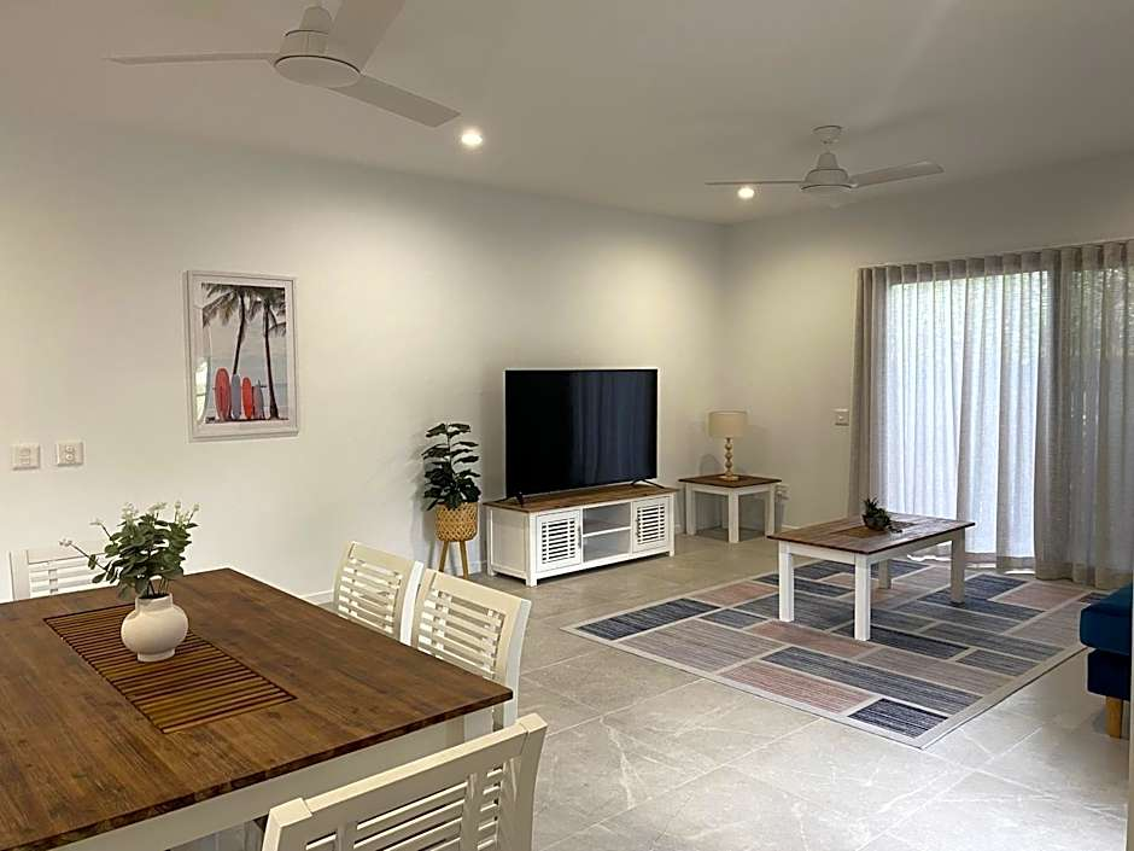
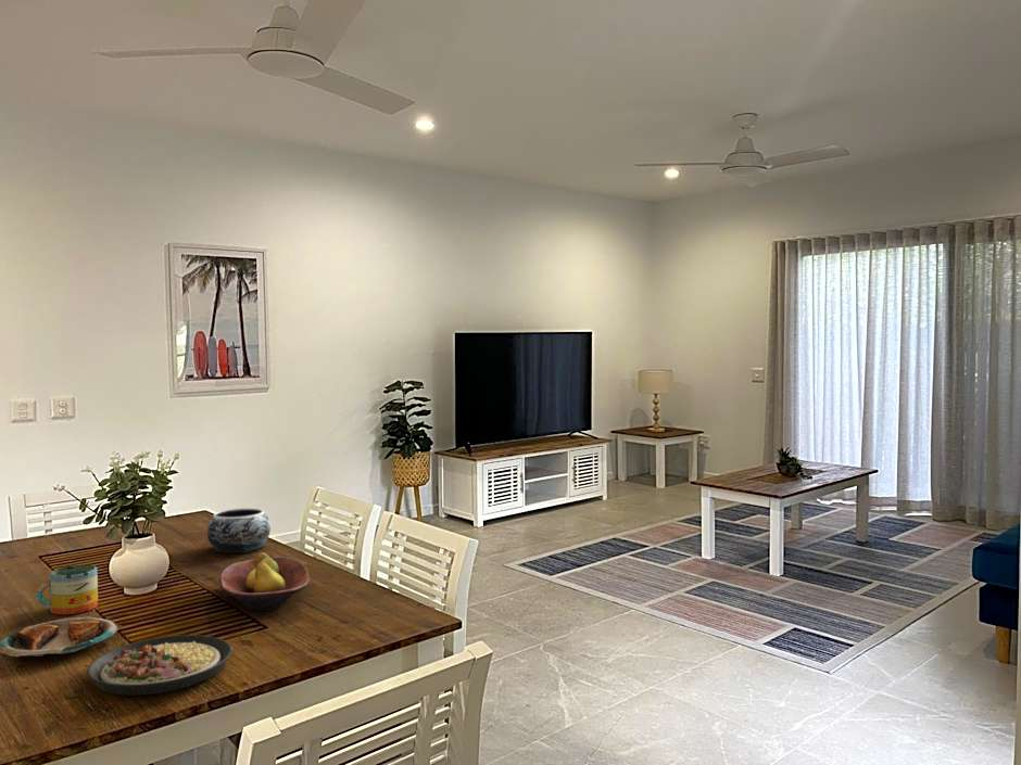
+ mug (67, 589)
+ decorative bowl (239, 530)
+ plate (56, 637)
+ fruit bowl (265, 576)
+ plate (162, 660)
